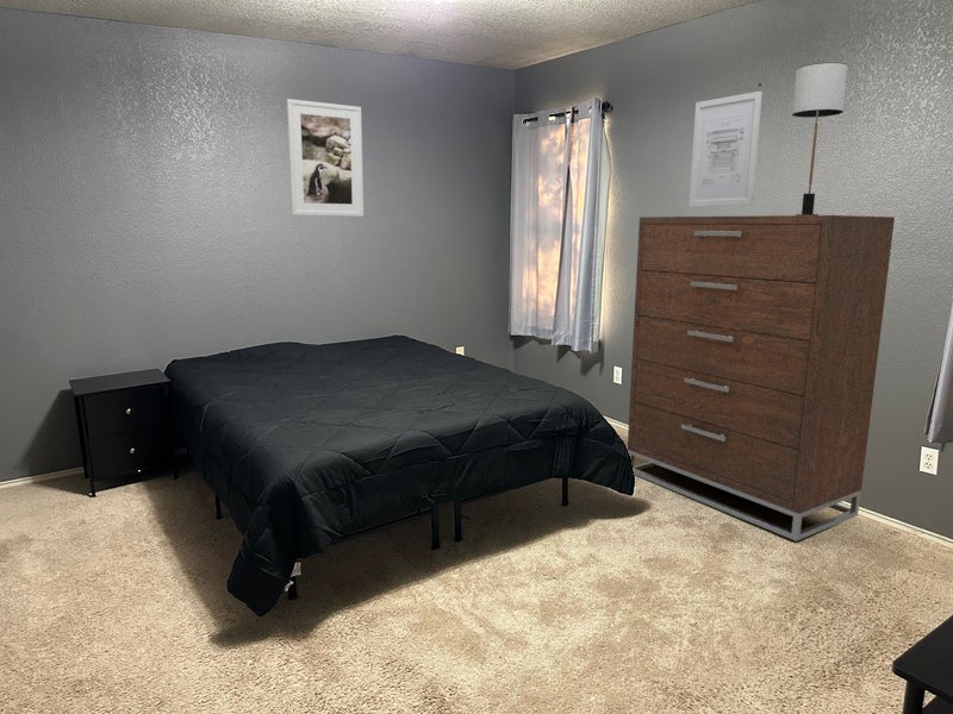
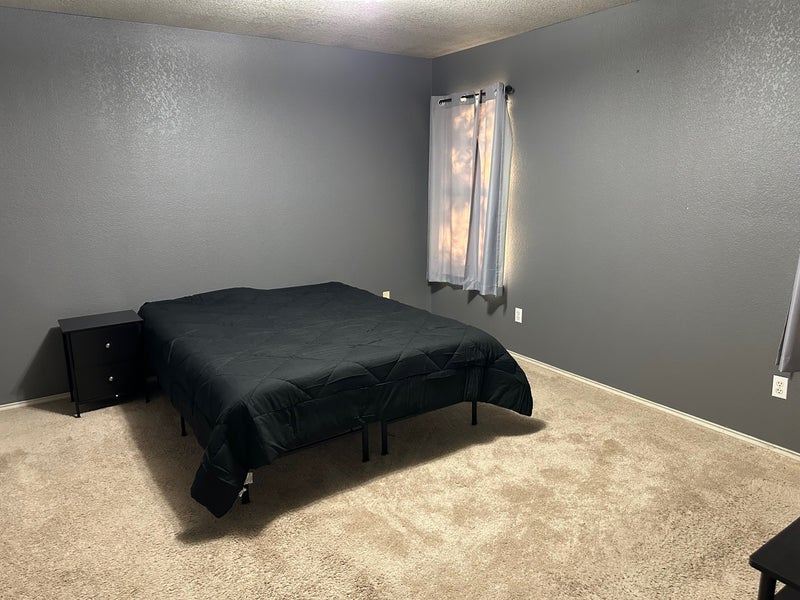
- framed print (326, 159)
- dresser (742, 359)
- wall art (723, 151)
- table lamp (814, 143)
